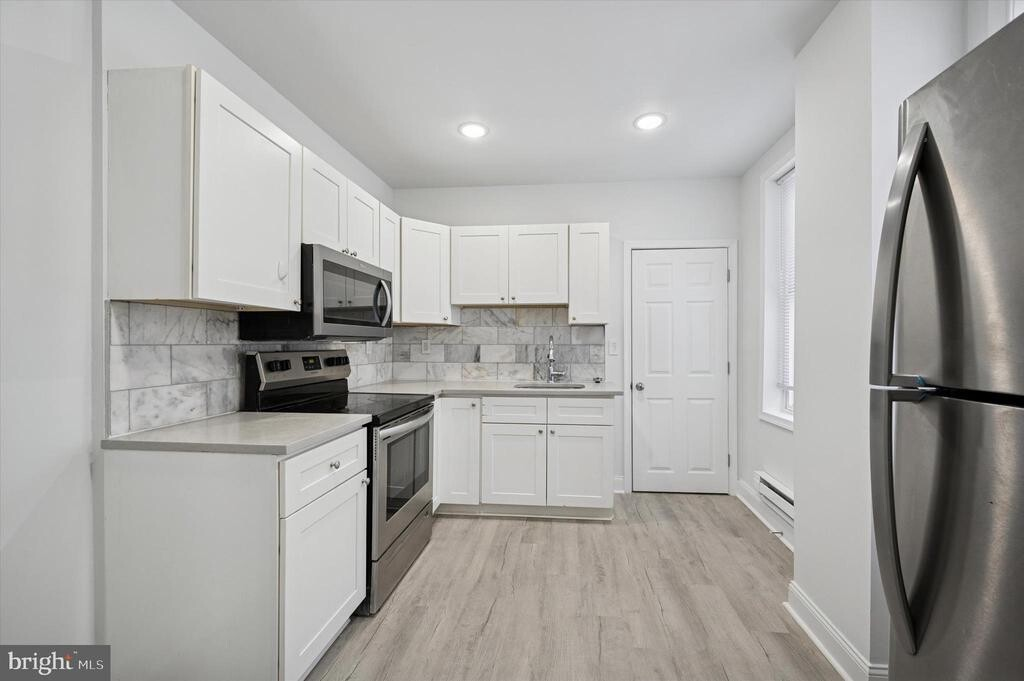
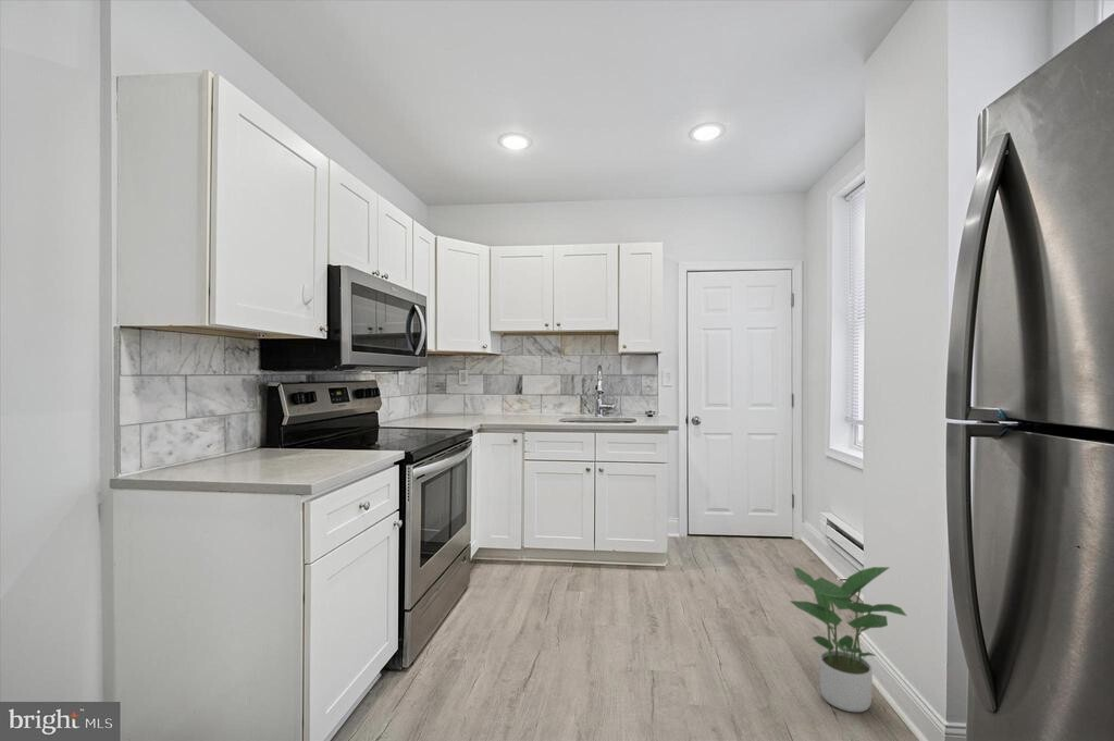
+ potted plant (836, 628)
